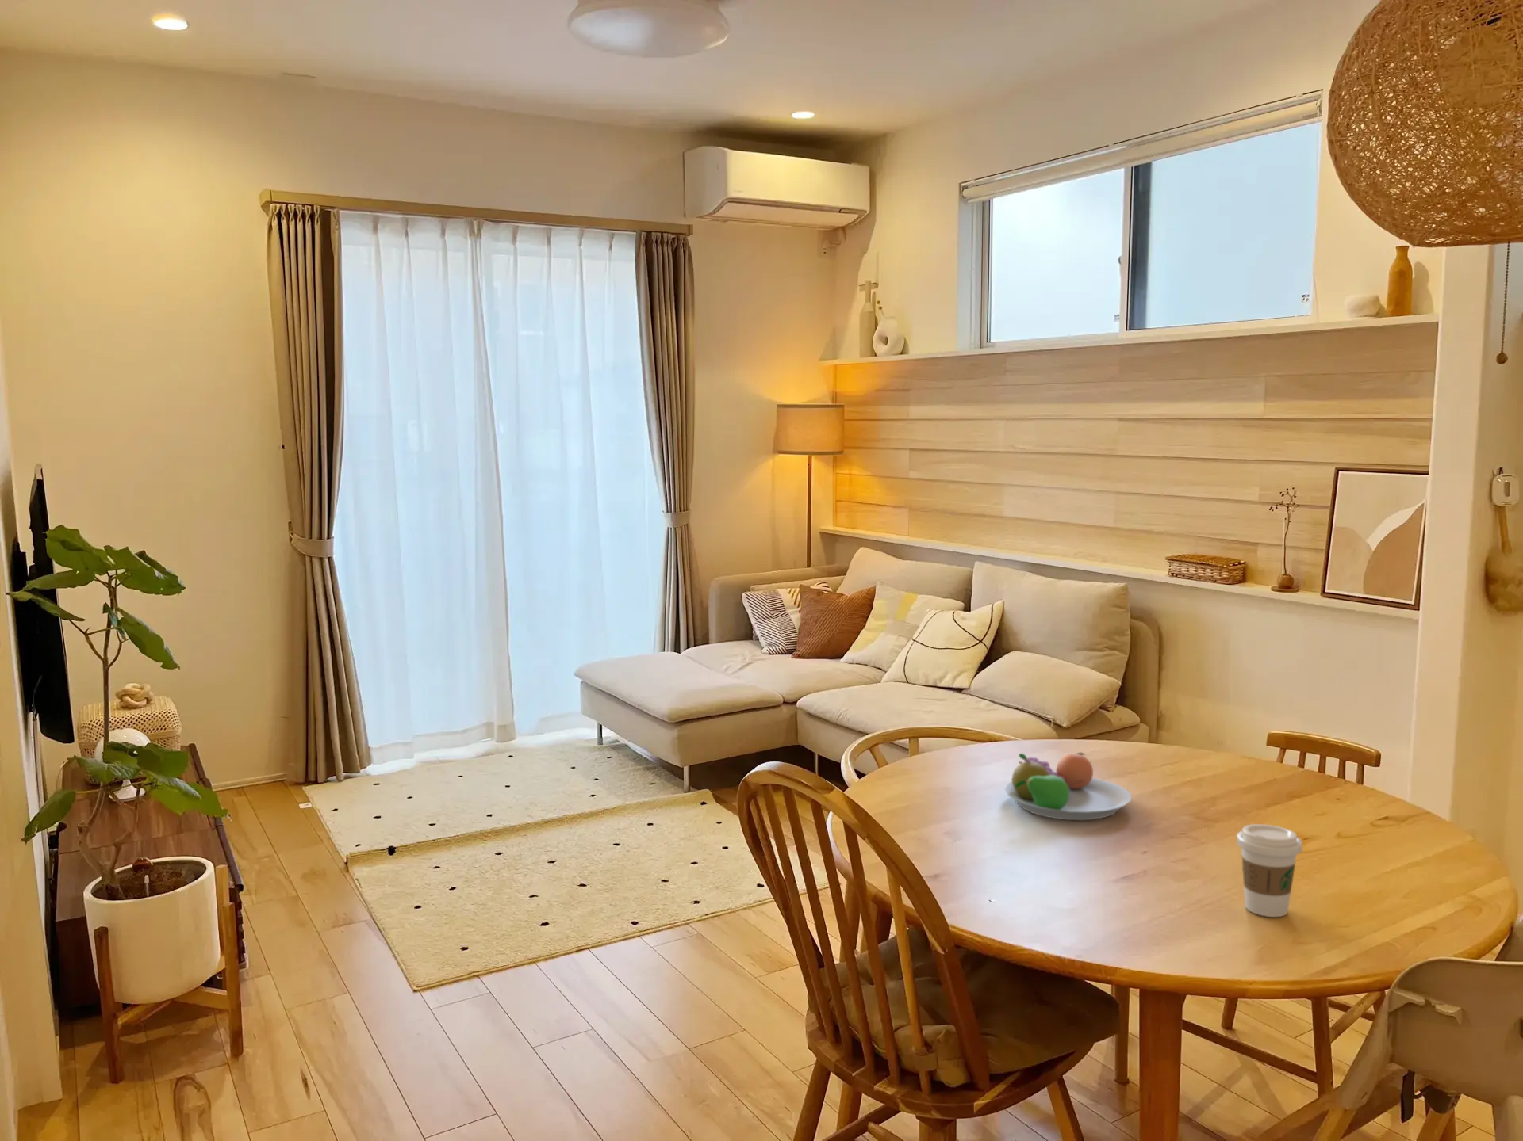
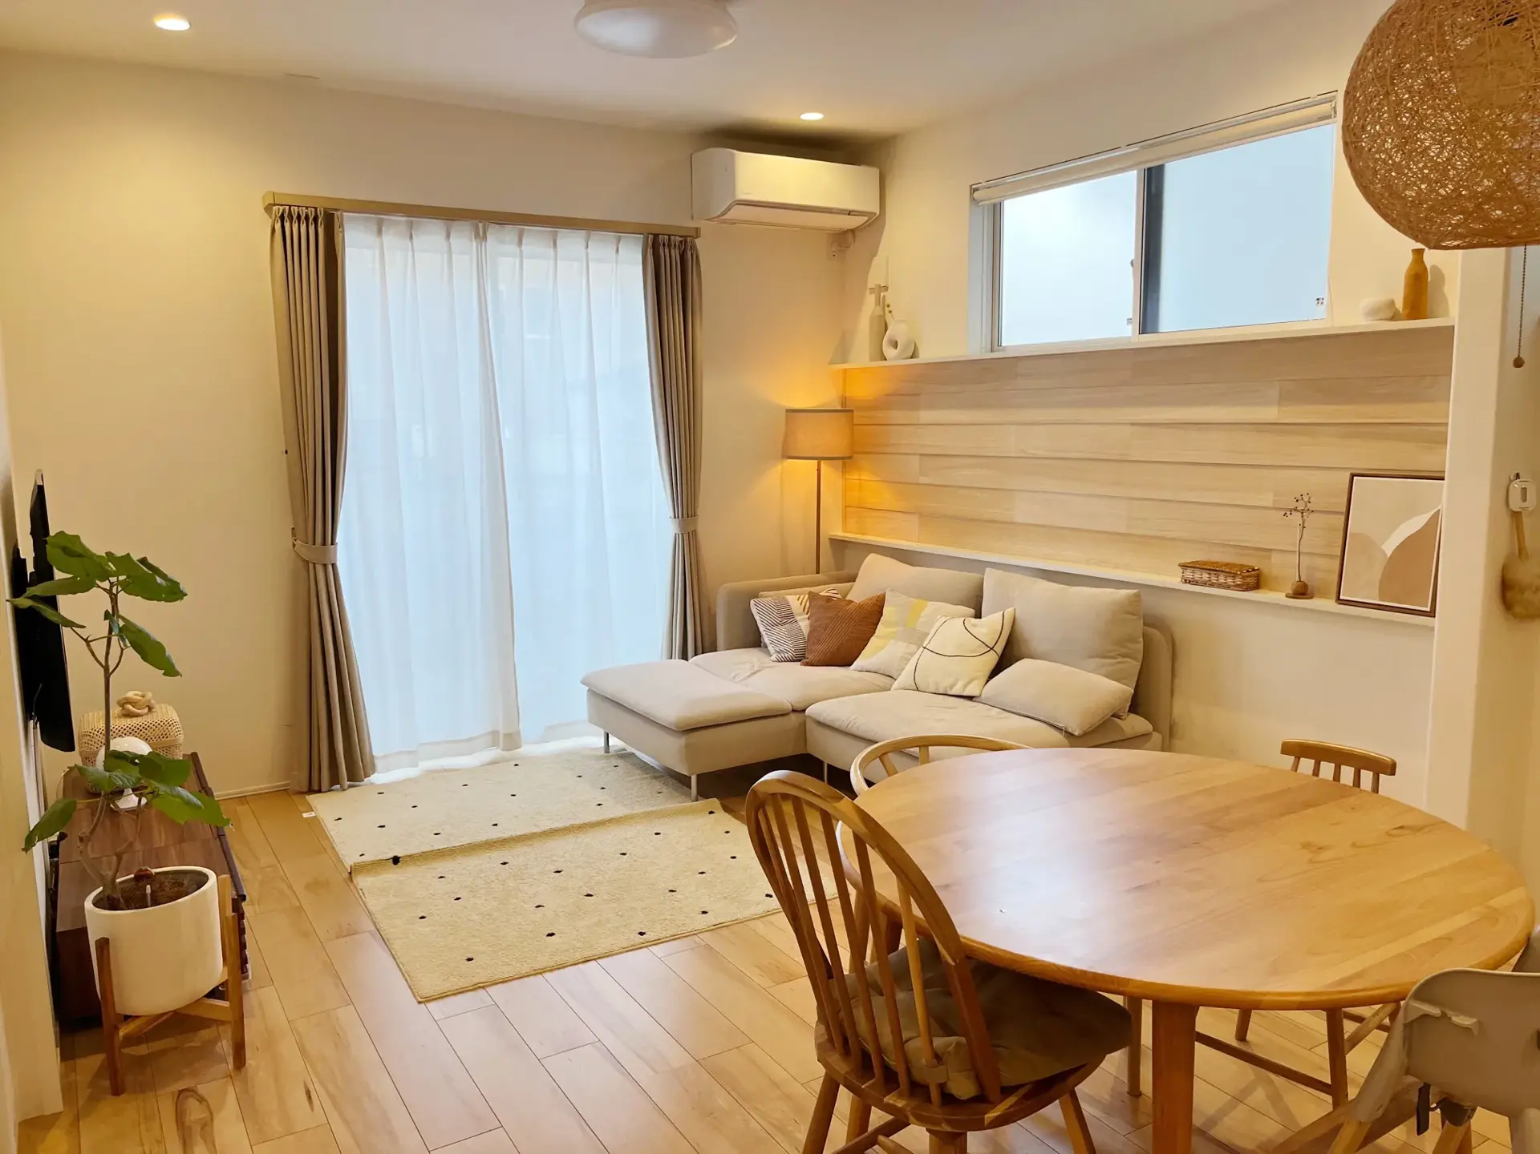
- fruit bowl (1063, 780)
- coffee cup (1268, 870)
